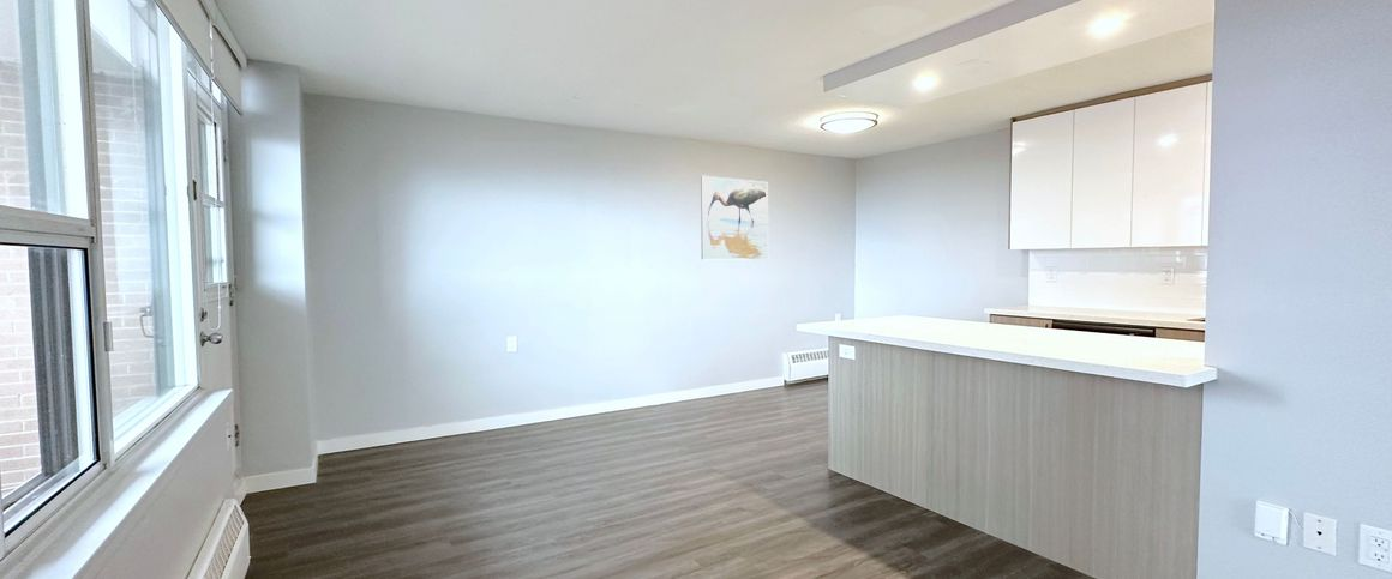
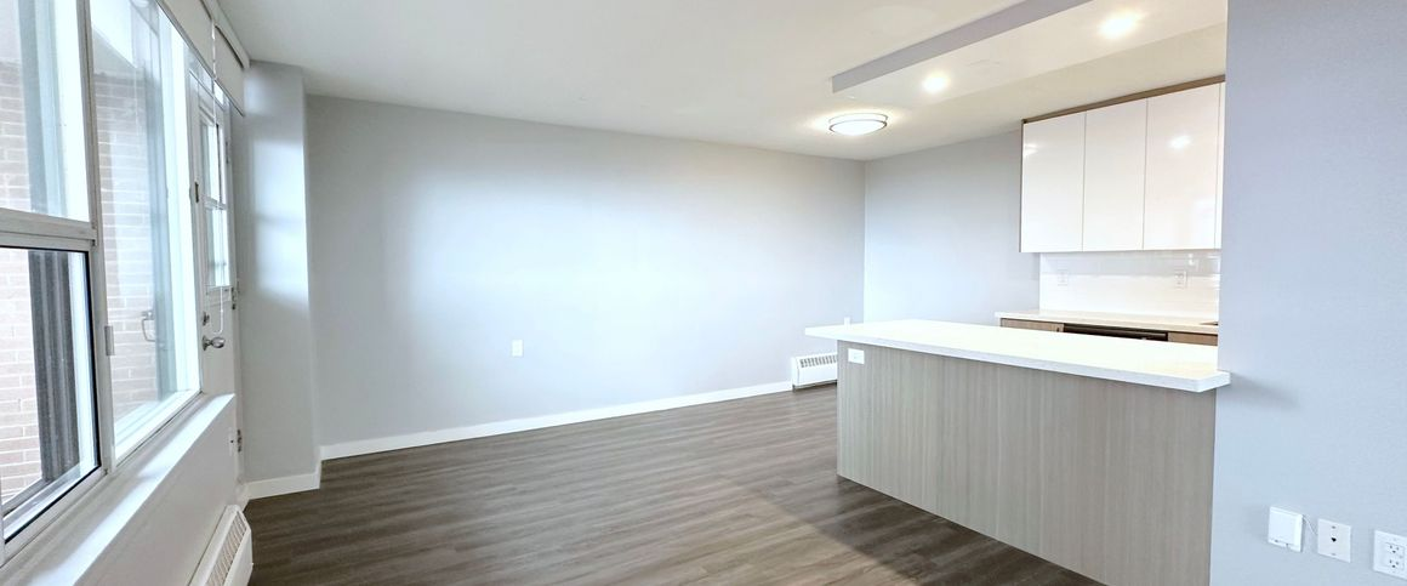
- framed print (736, 219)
